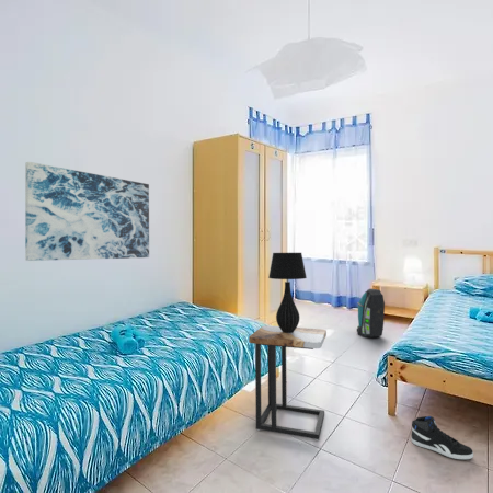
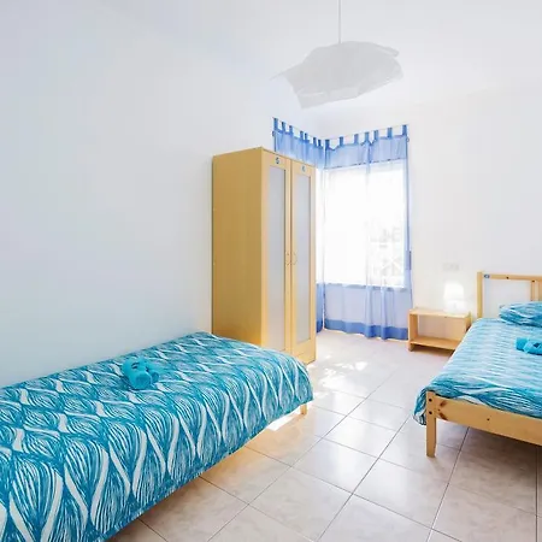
- table lamp (287, 291)
- wall art (95, 216)
- side table (285, 377)
- sneaker (440, 435)
- backpack (370, 311)
